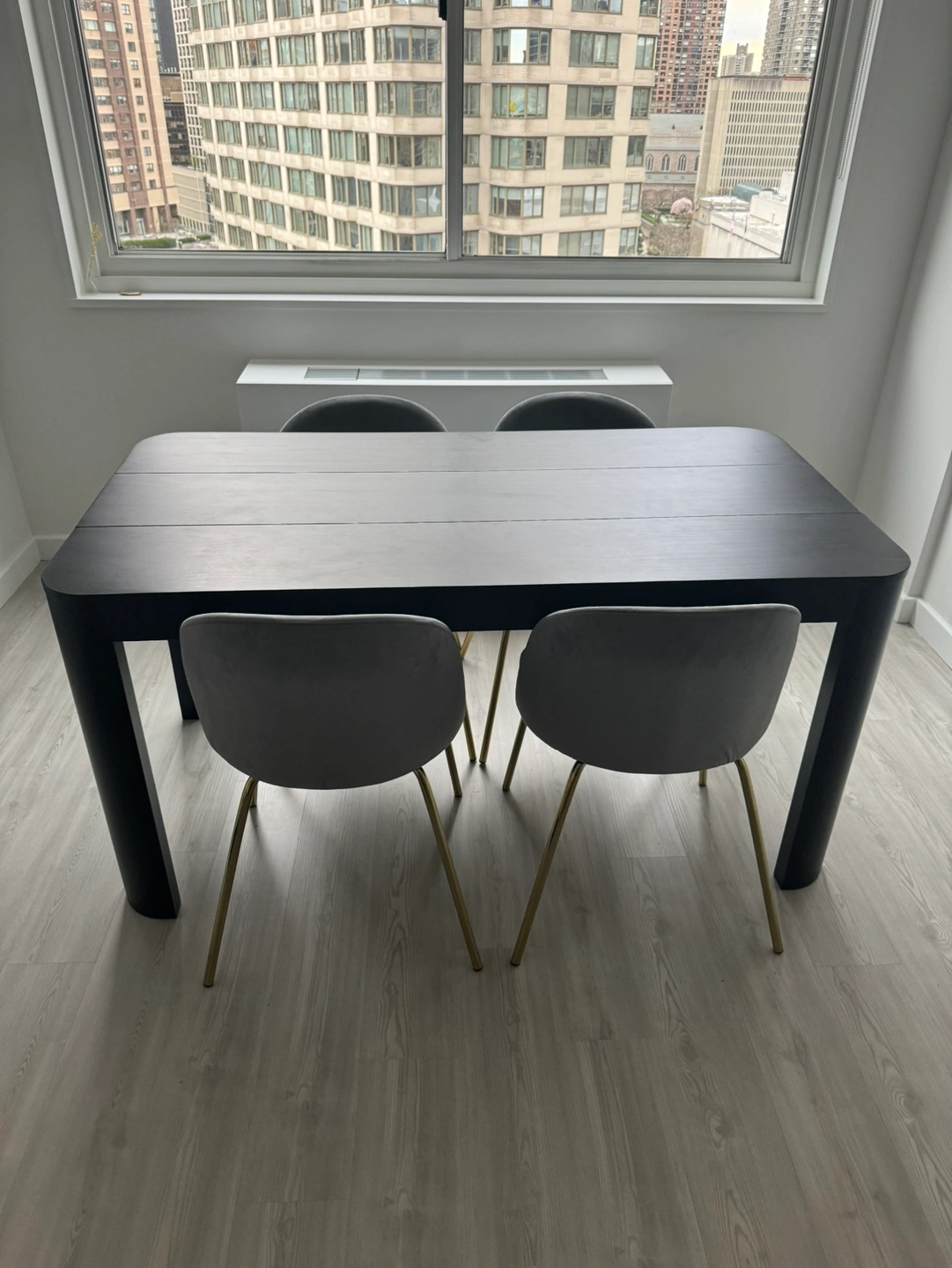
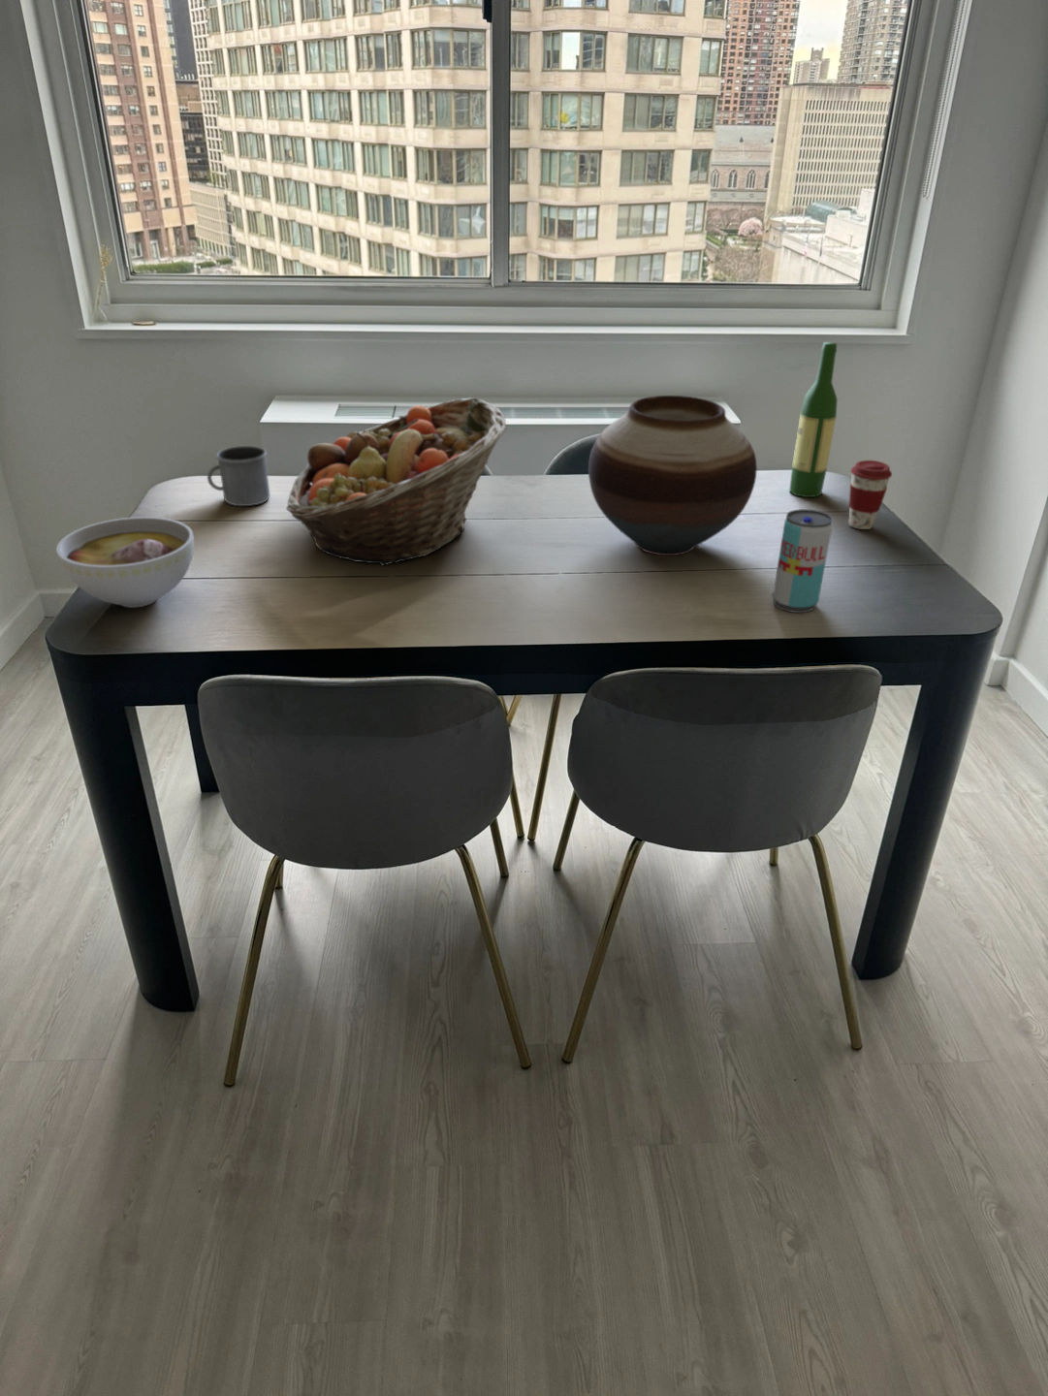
+ fruit basket (397, 475)
+ mug (238, 476)
+ beverage can (801, 560)
+ coffee cup (865, 495)
+ wine bottle (817, 419)
+ vase (670, 478)
+ bowl (132, 570)
